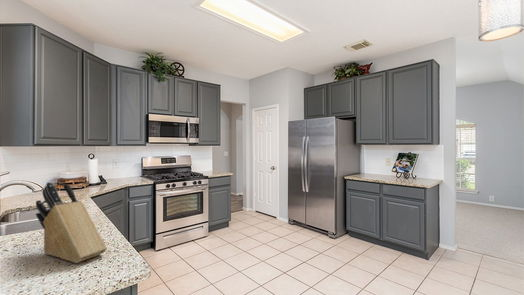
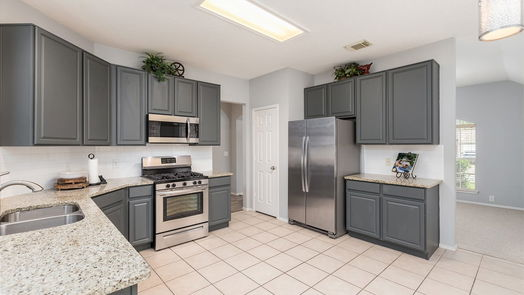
- knife block (69, 217)
